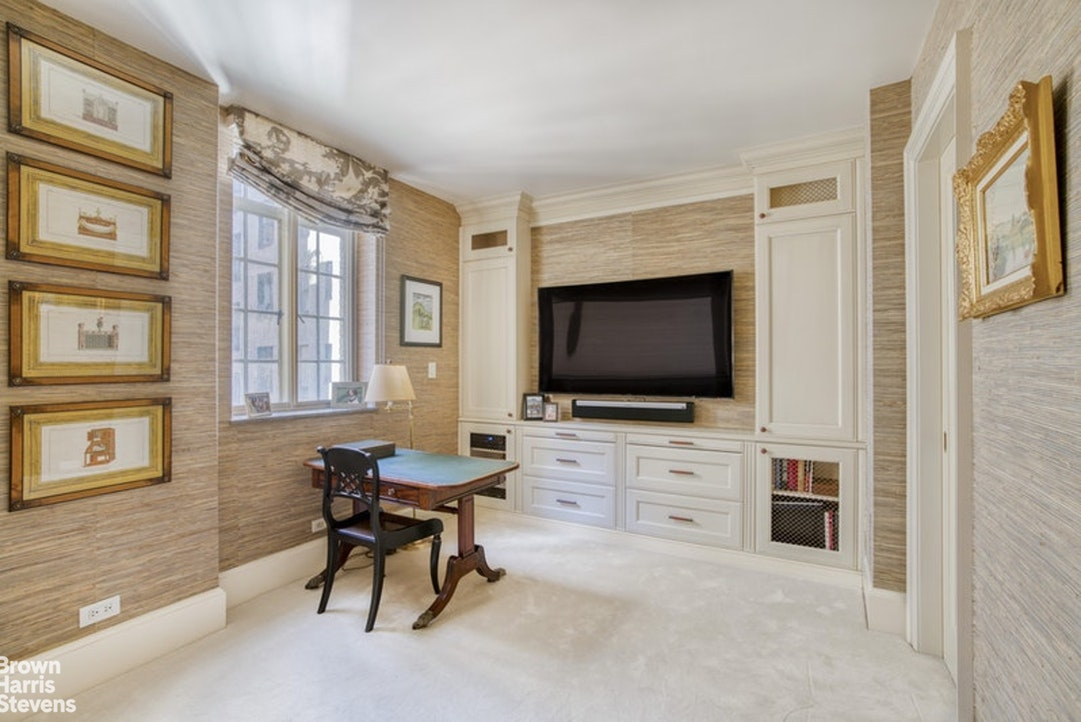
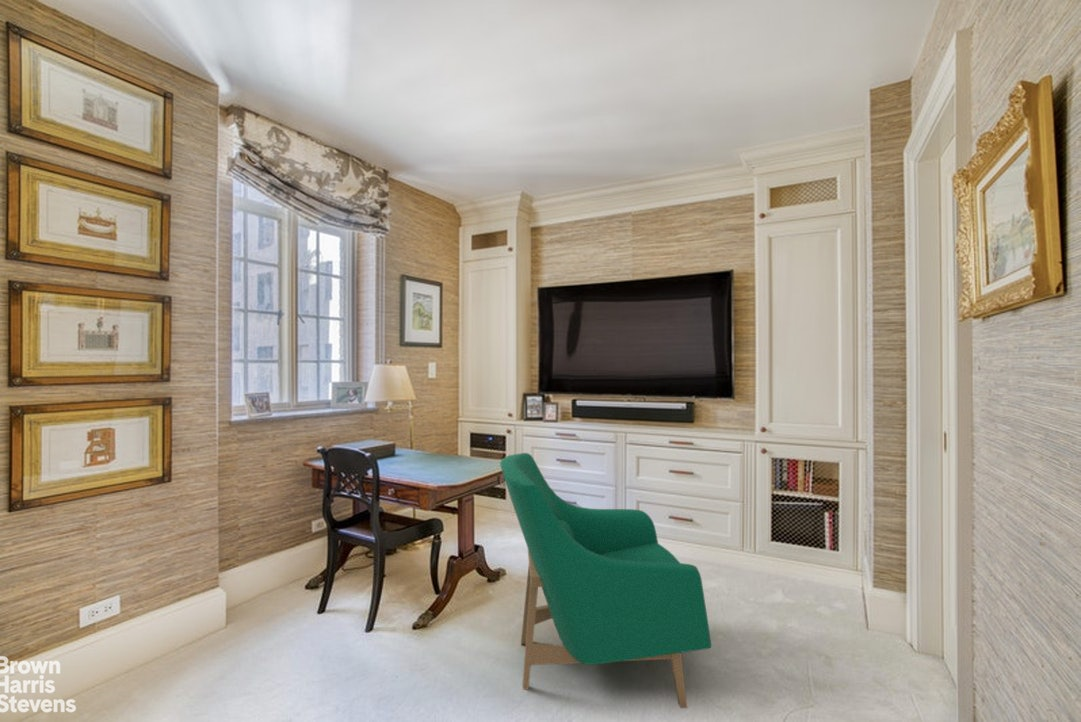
+ armchair (594, 560)
